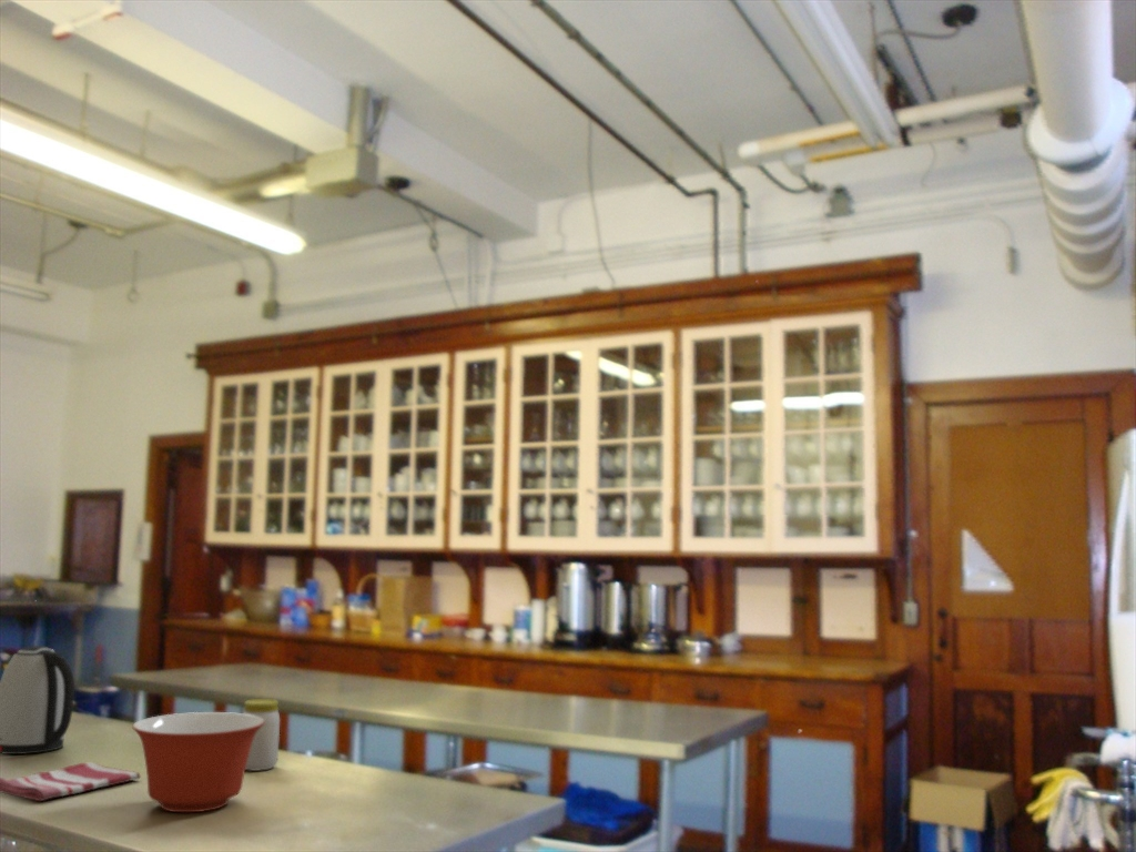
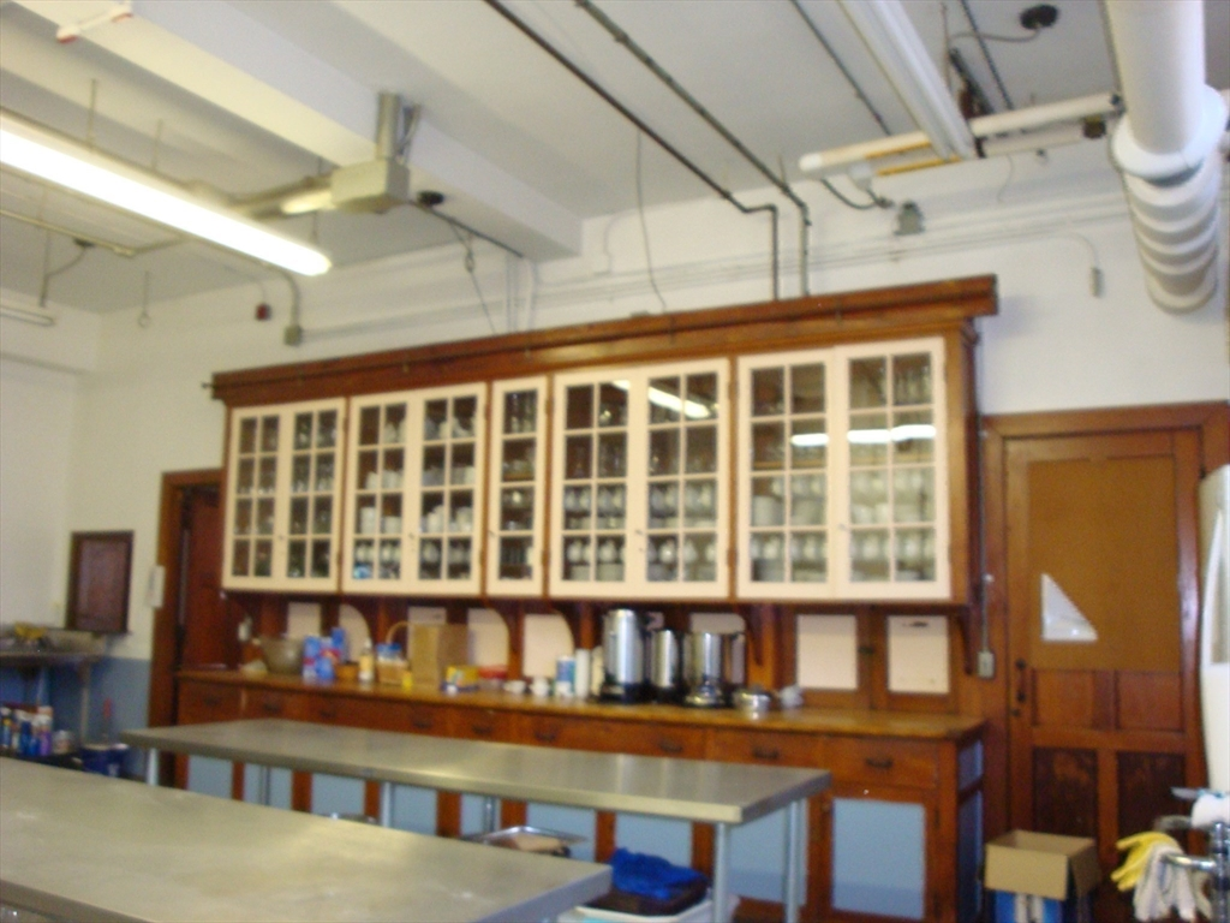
- mixing bowl (196, 762)
- jar (260, 733)
- dish towel (68, 780)
- kettle (40, 698)
